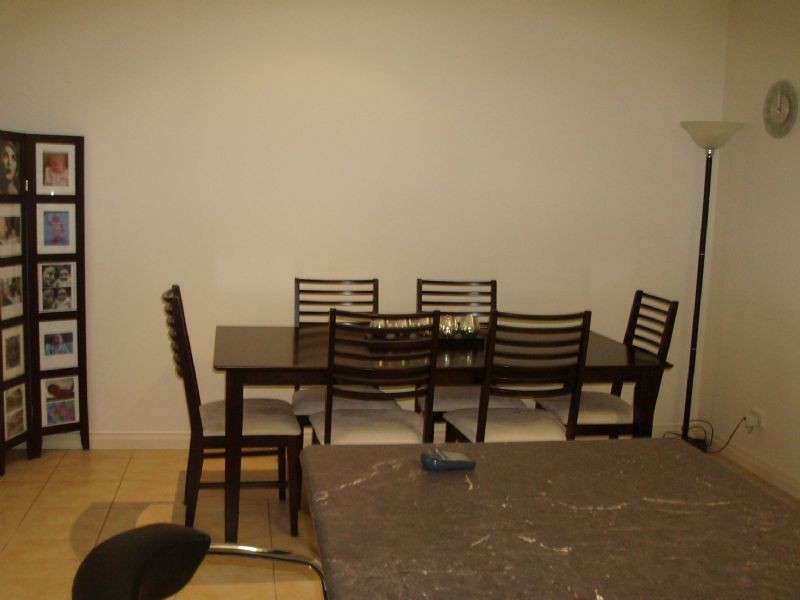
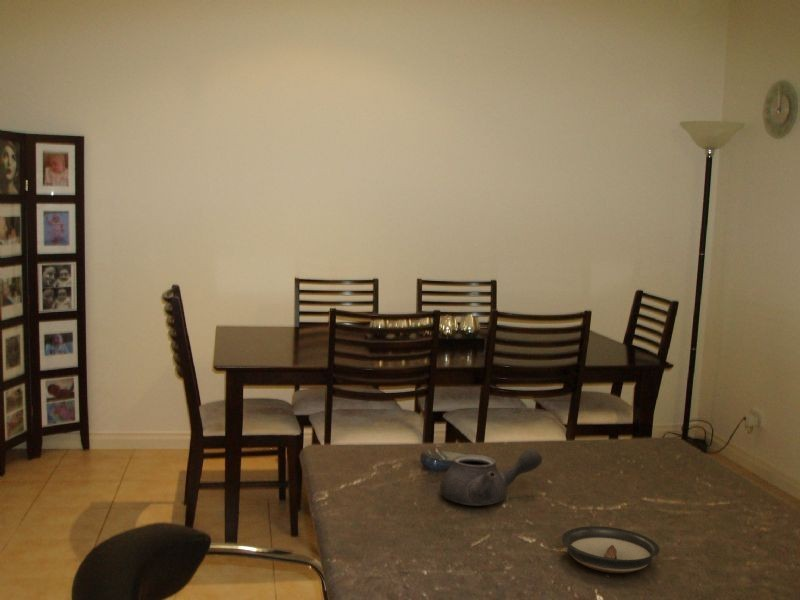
+ saucer (609, 553)
+ teapot (492, 475)
